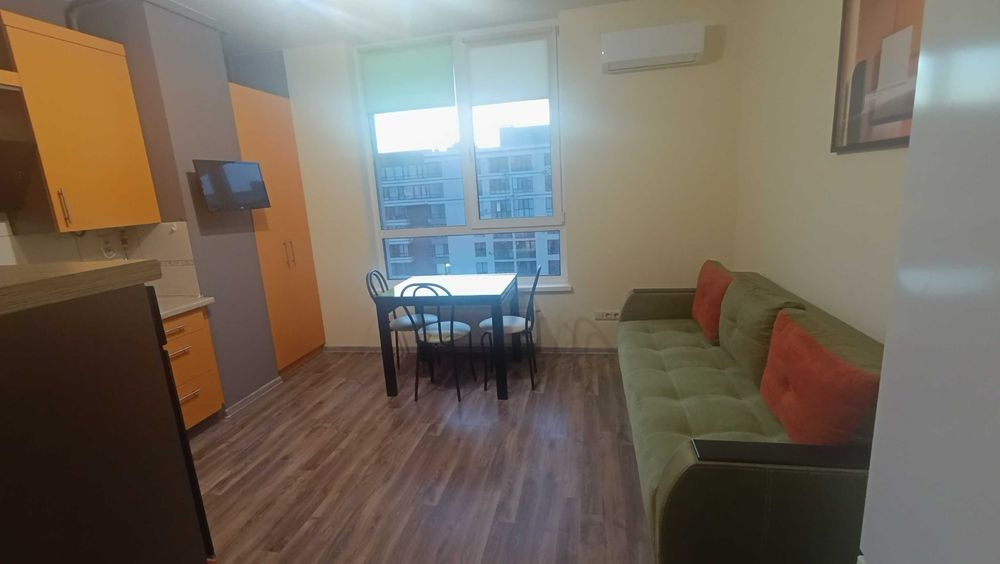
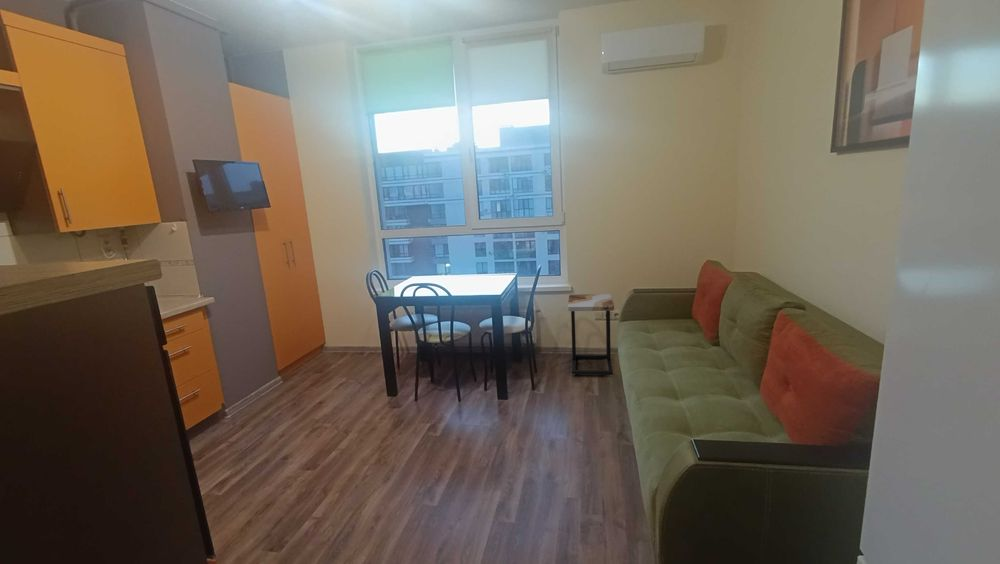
+ side table (606, 333)
